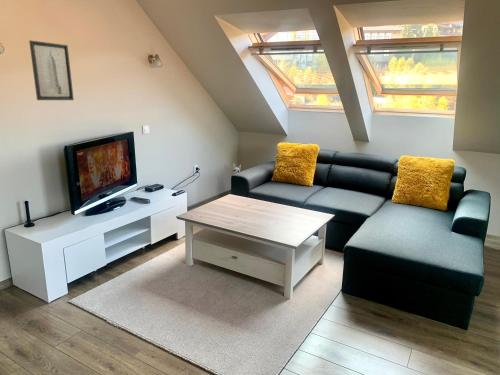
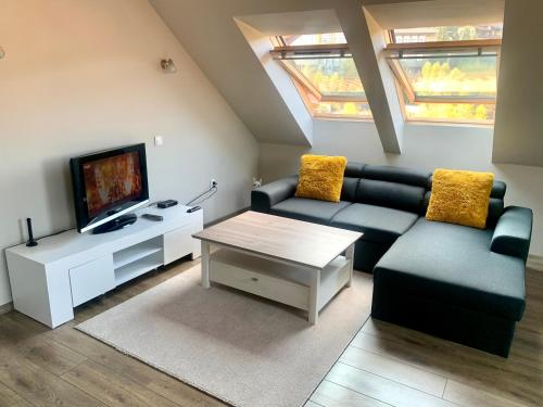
- wall art (52, 72)
